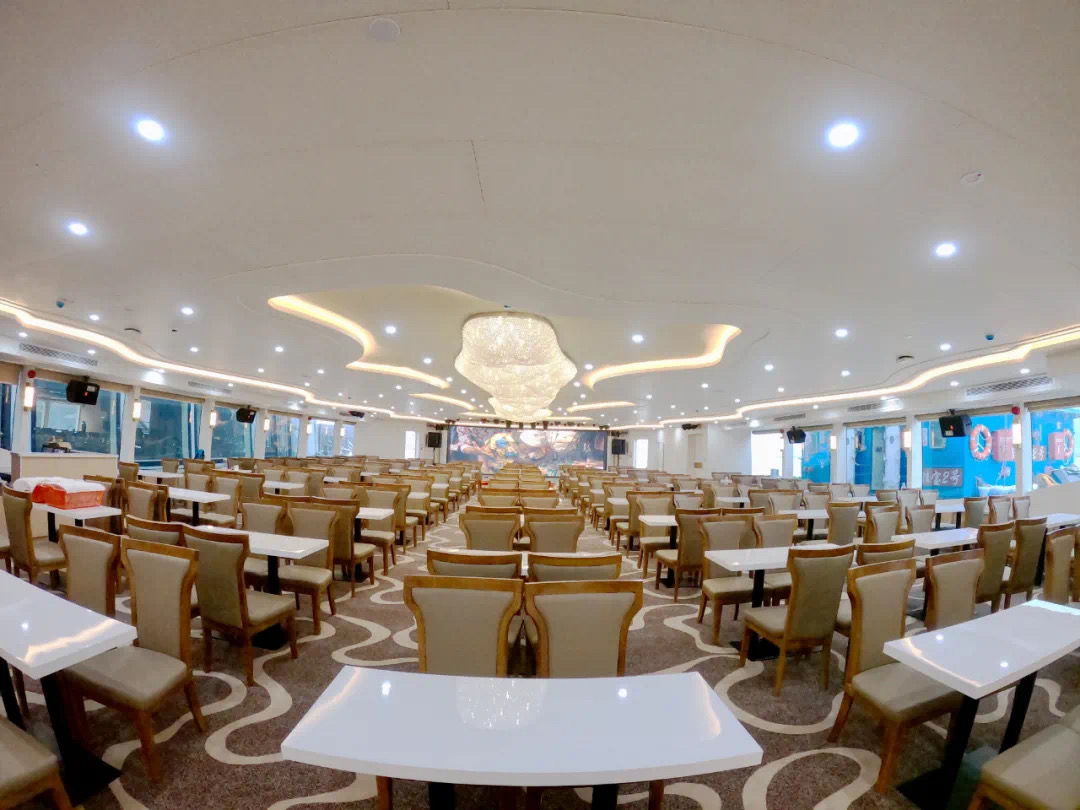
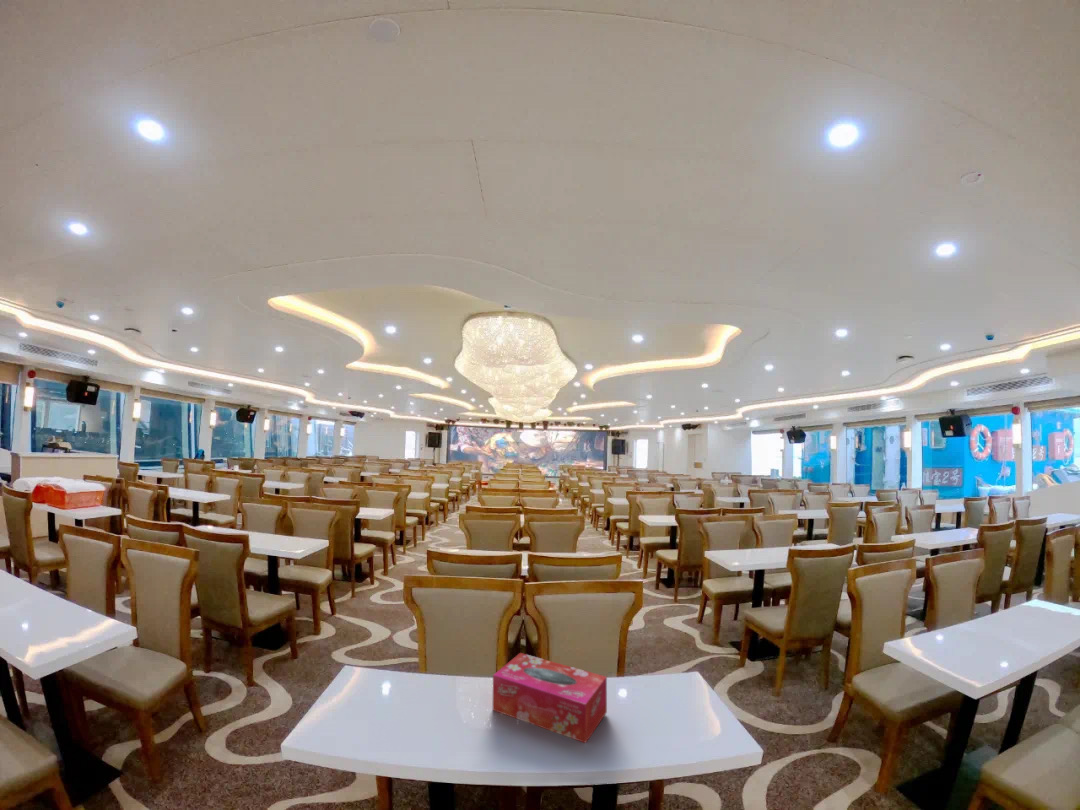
+ tissue box (549, 693)
